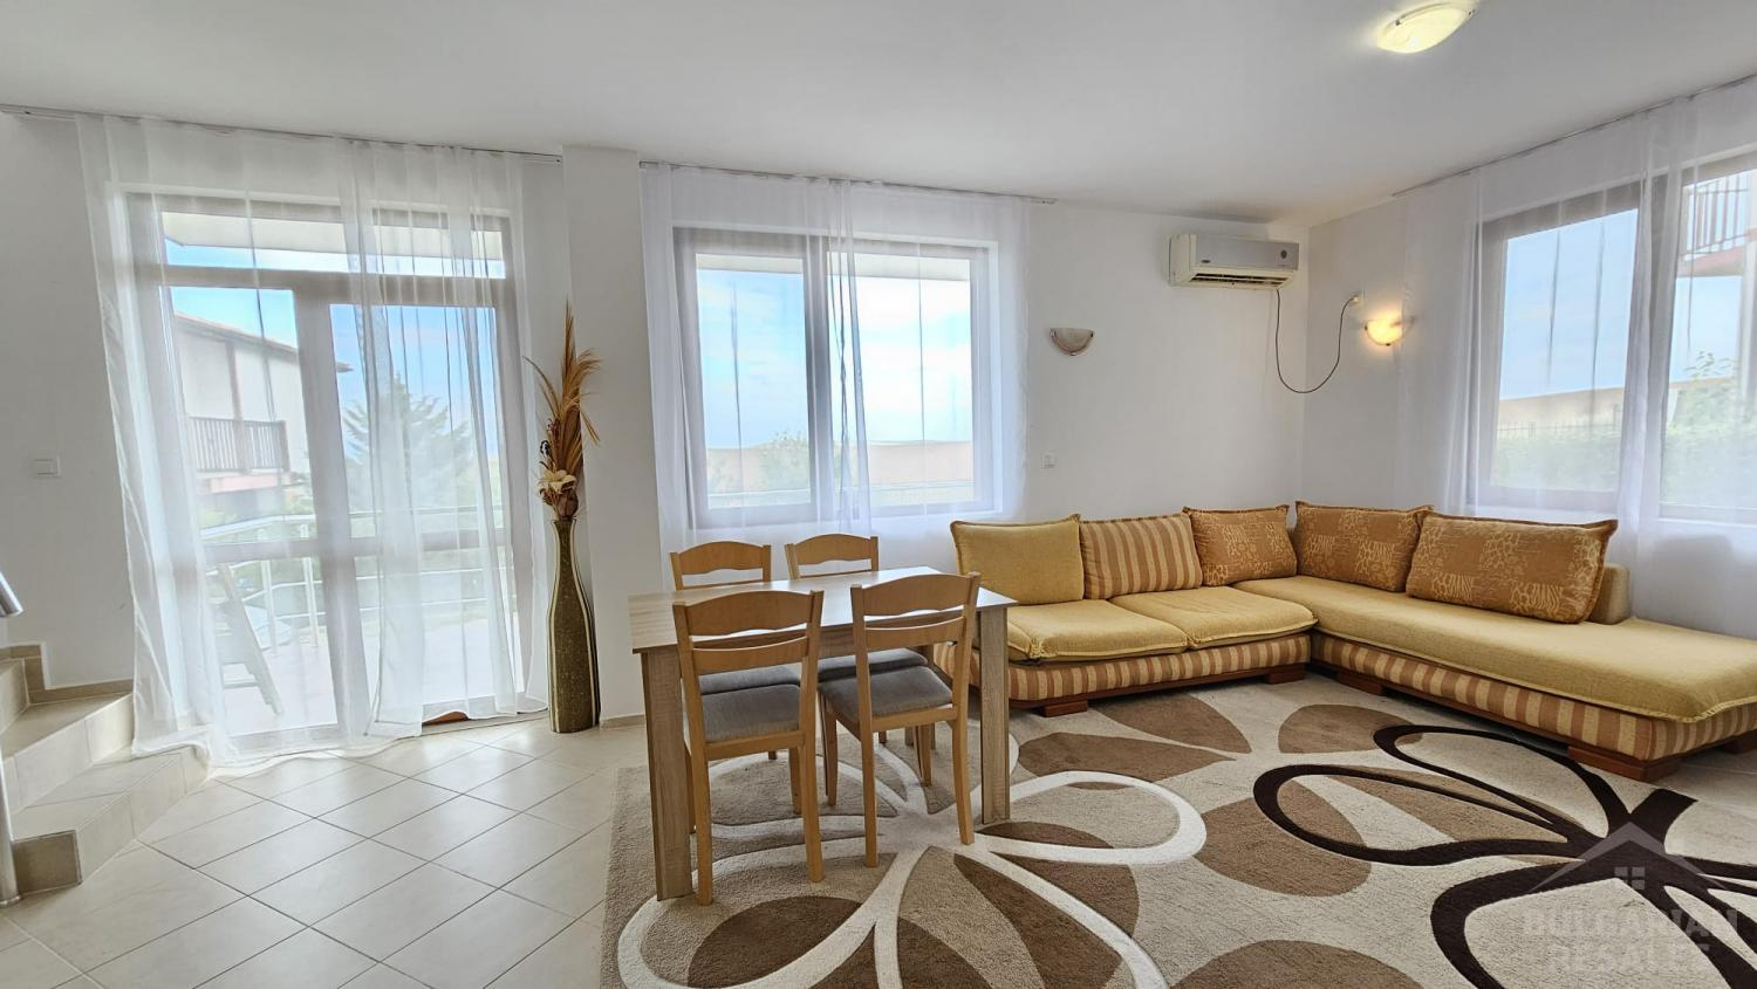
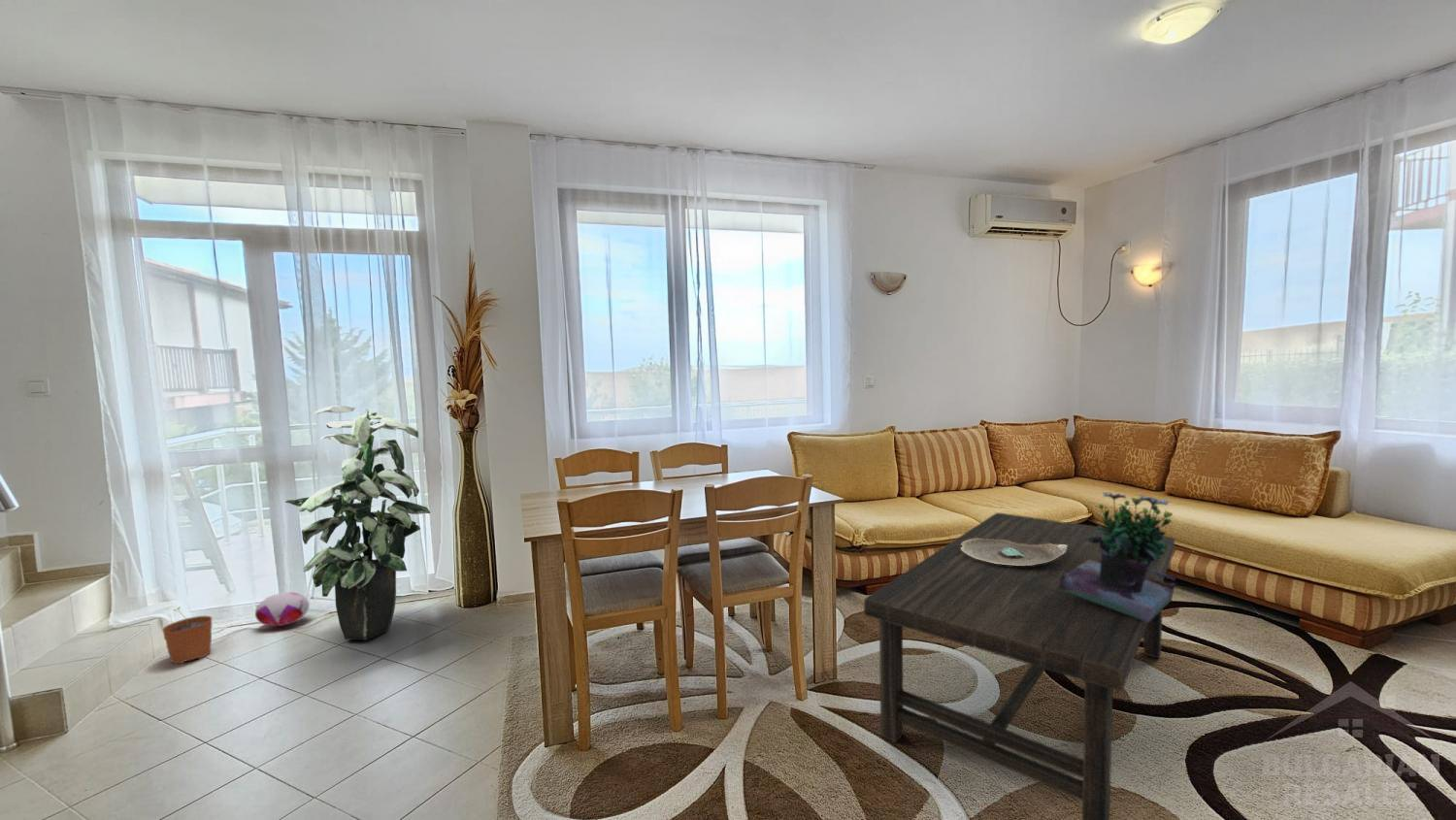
+ coffee table (1037, 627)
+ plush toy (282, 608)
+ plant pot (188, 632)
+ indoor plant (359, 519)
+ potted flower (1115, 546)
+ decorative bowl (1010, 548)
